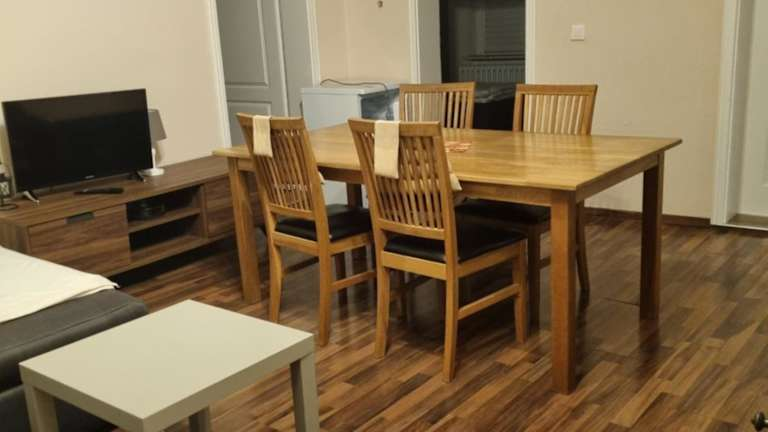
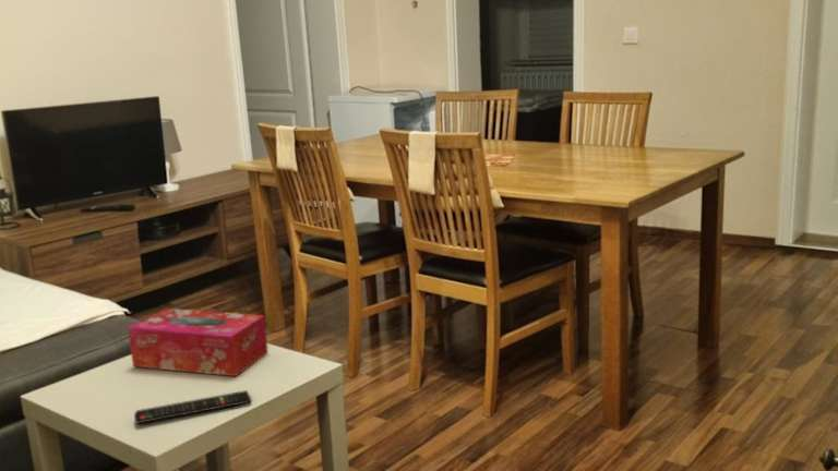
+ remote control (193, 408)
+ tissue box (199, 340)
